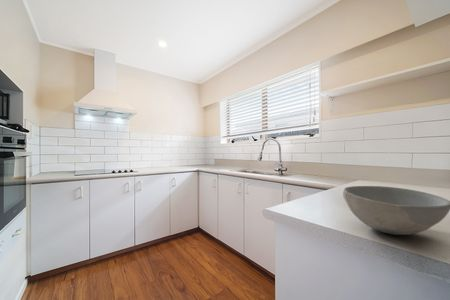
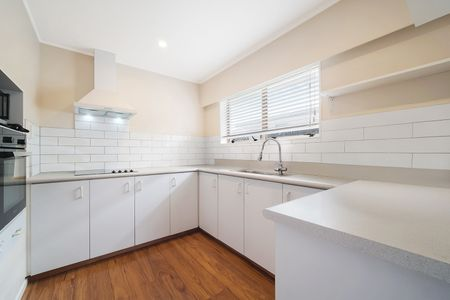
- bowl (389, 211)
